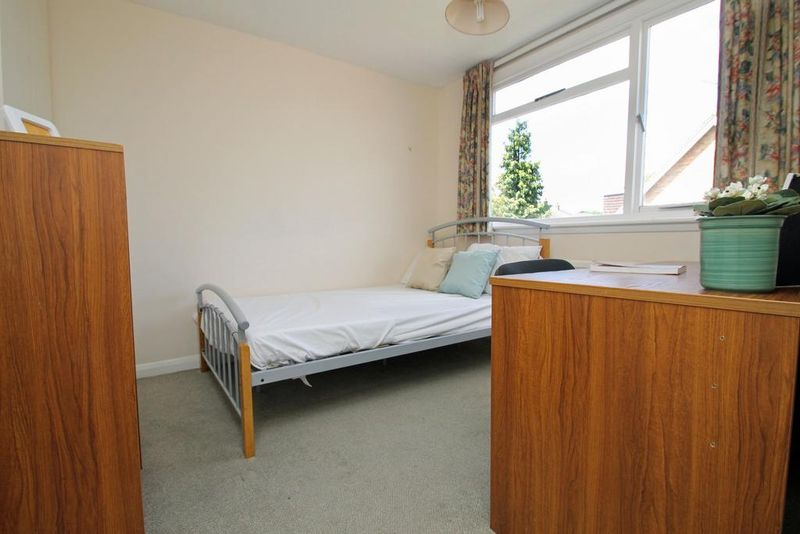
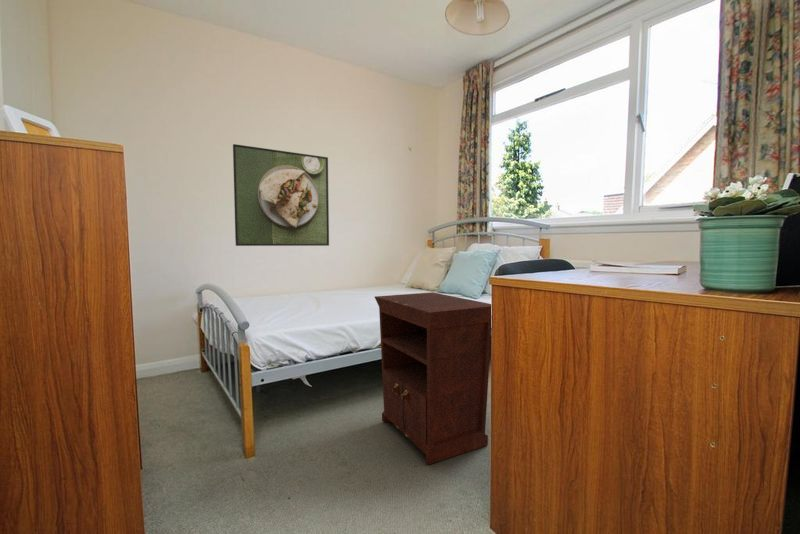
+ nightstand (430, 367)
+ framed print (284, 198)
